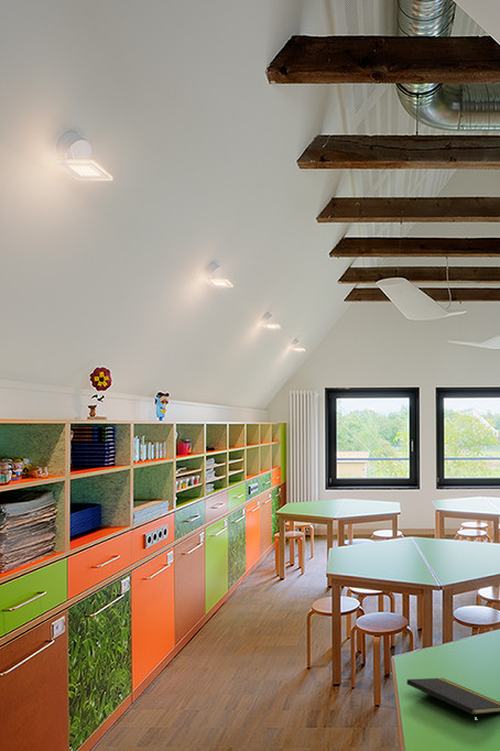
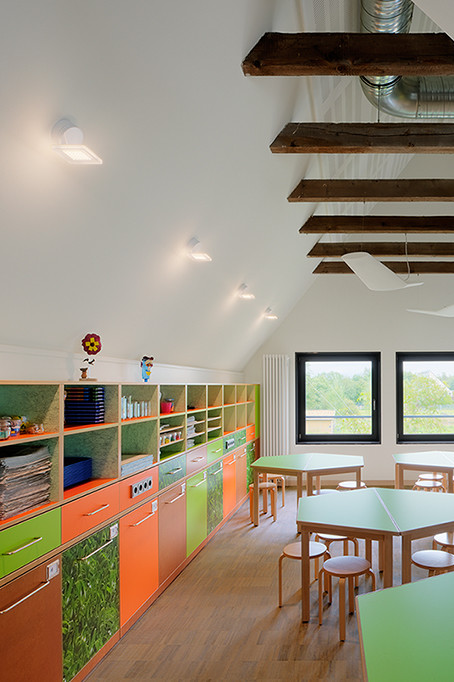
- notepad (456, 695)
